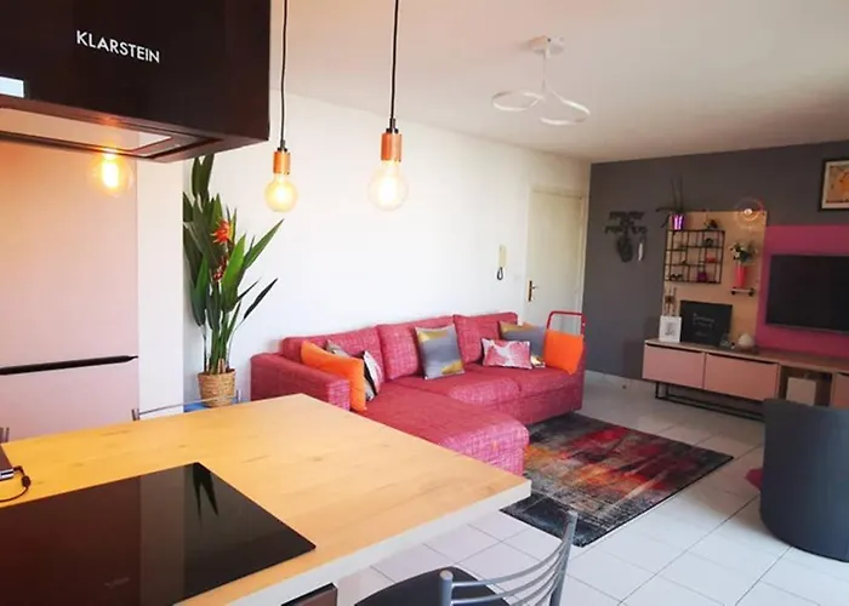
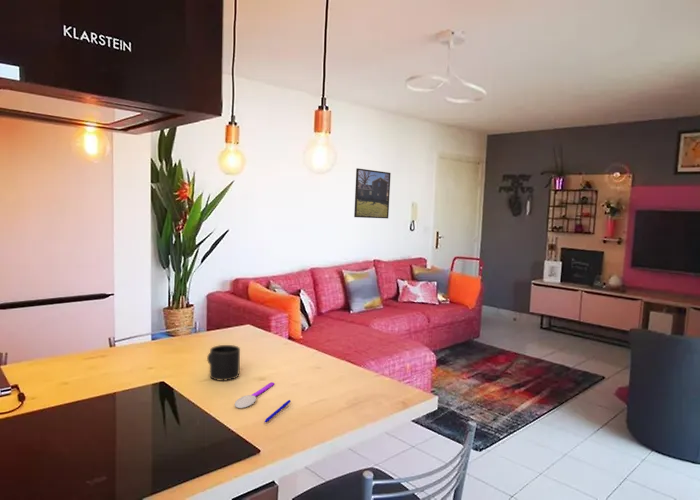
+ mug (221, 361)
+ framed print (372, 194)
+ spoon (256, 393)
+ pen (277, 411)
